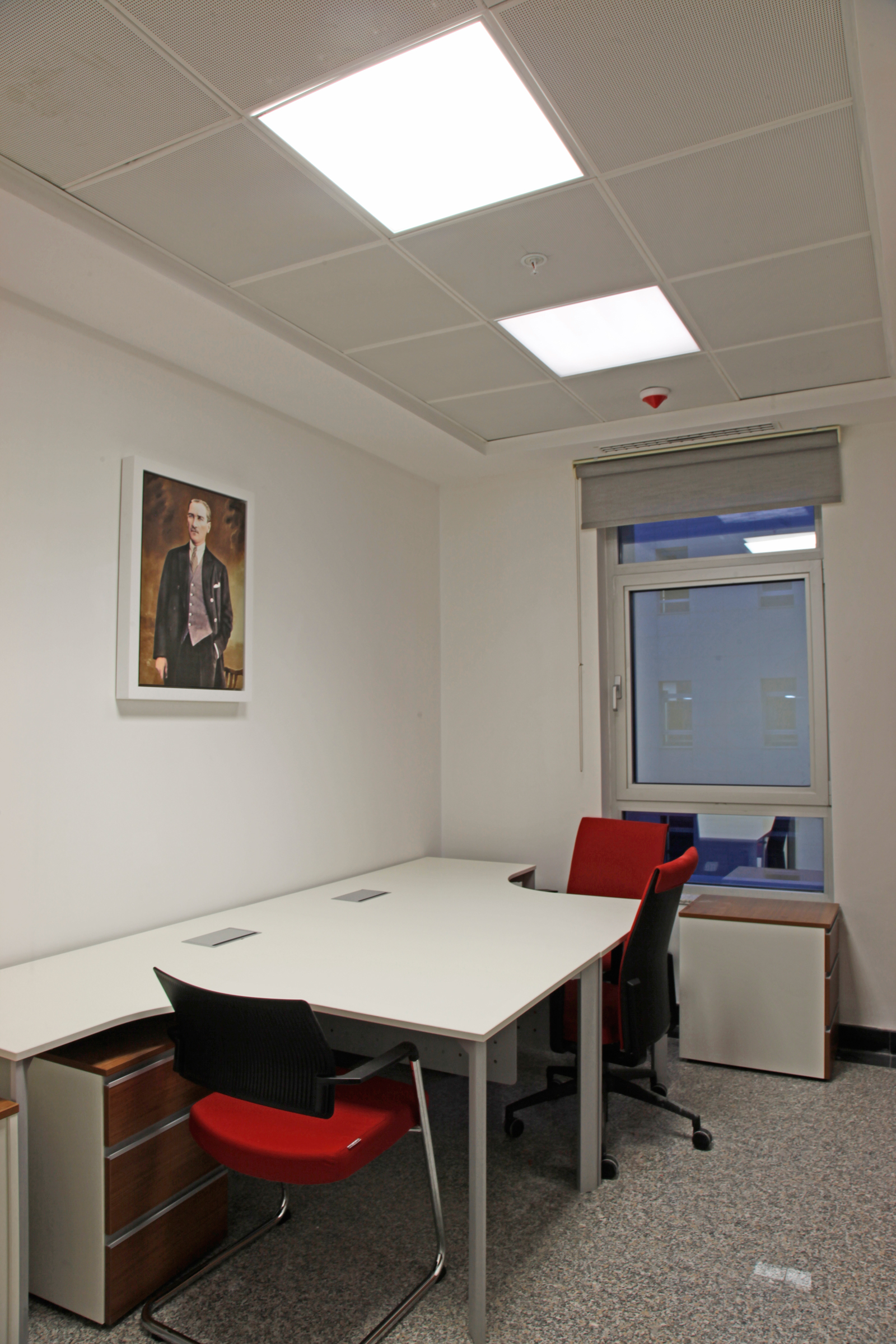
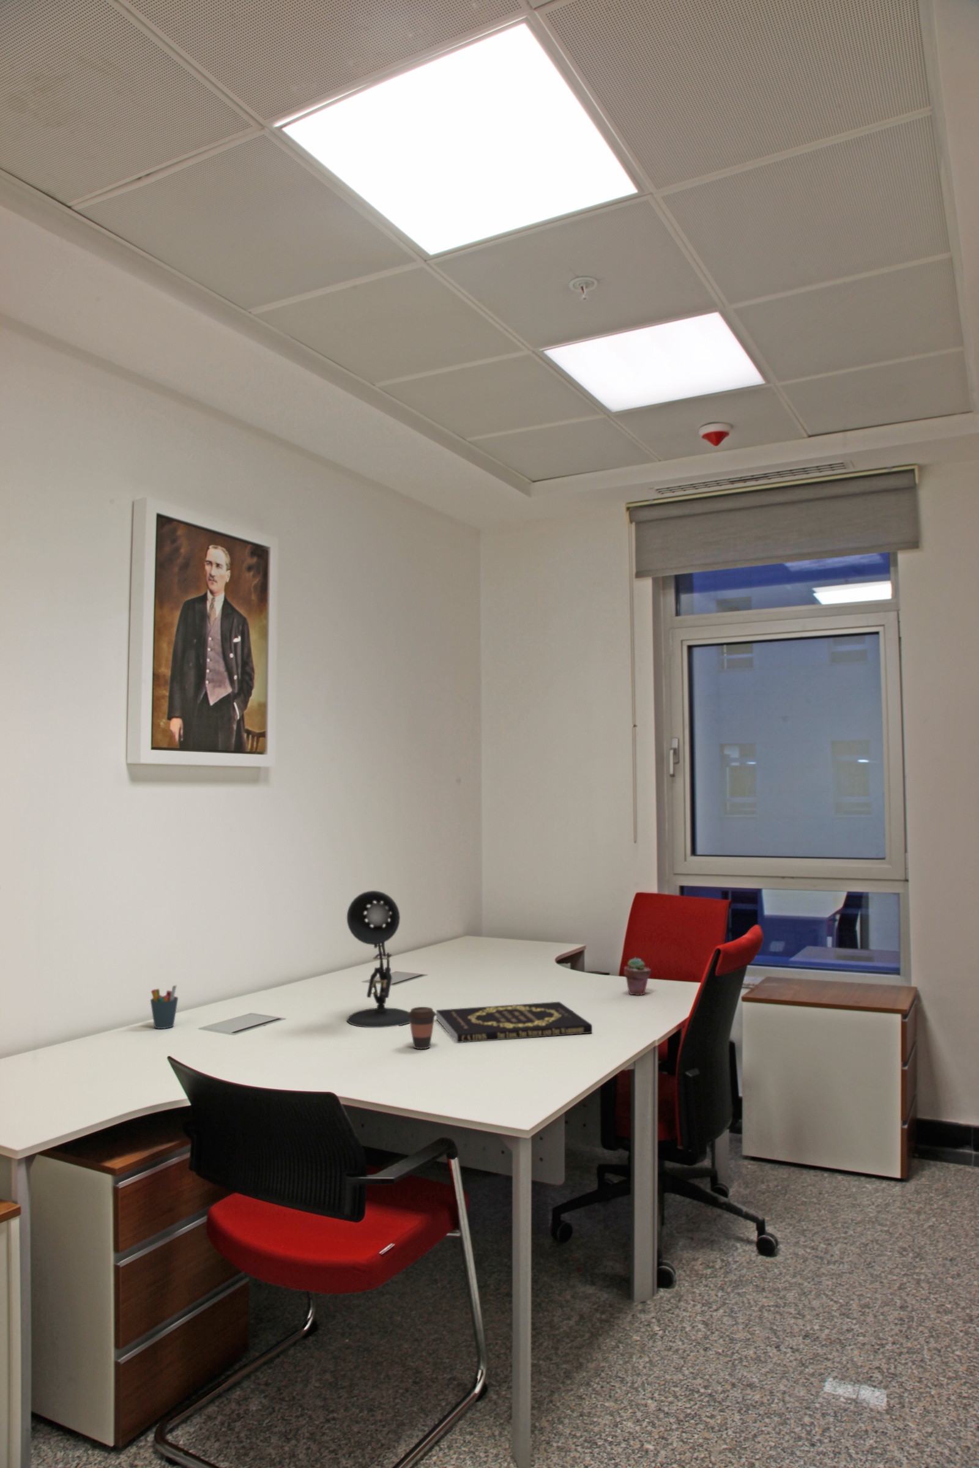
+ coffee cup (422, 1028)
+ book (511, 1021)
+ desk lamp (380, 952)
+ pen holder (164, 1005)
+ potted succulent (637, 975)
